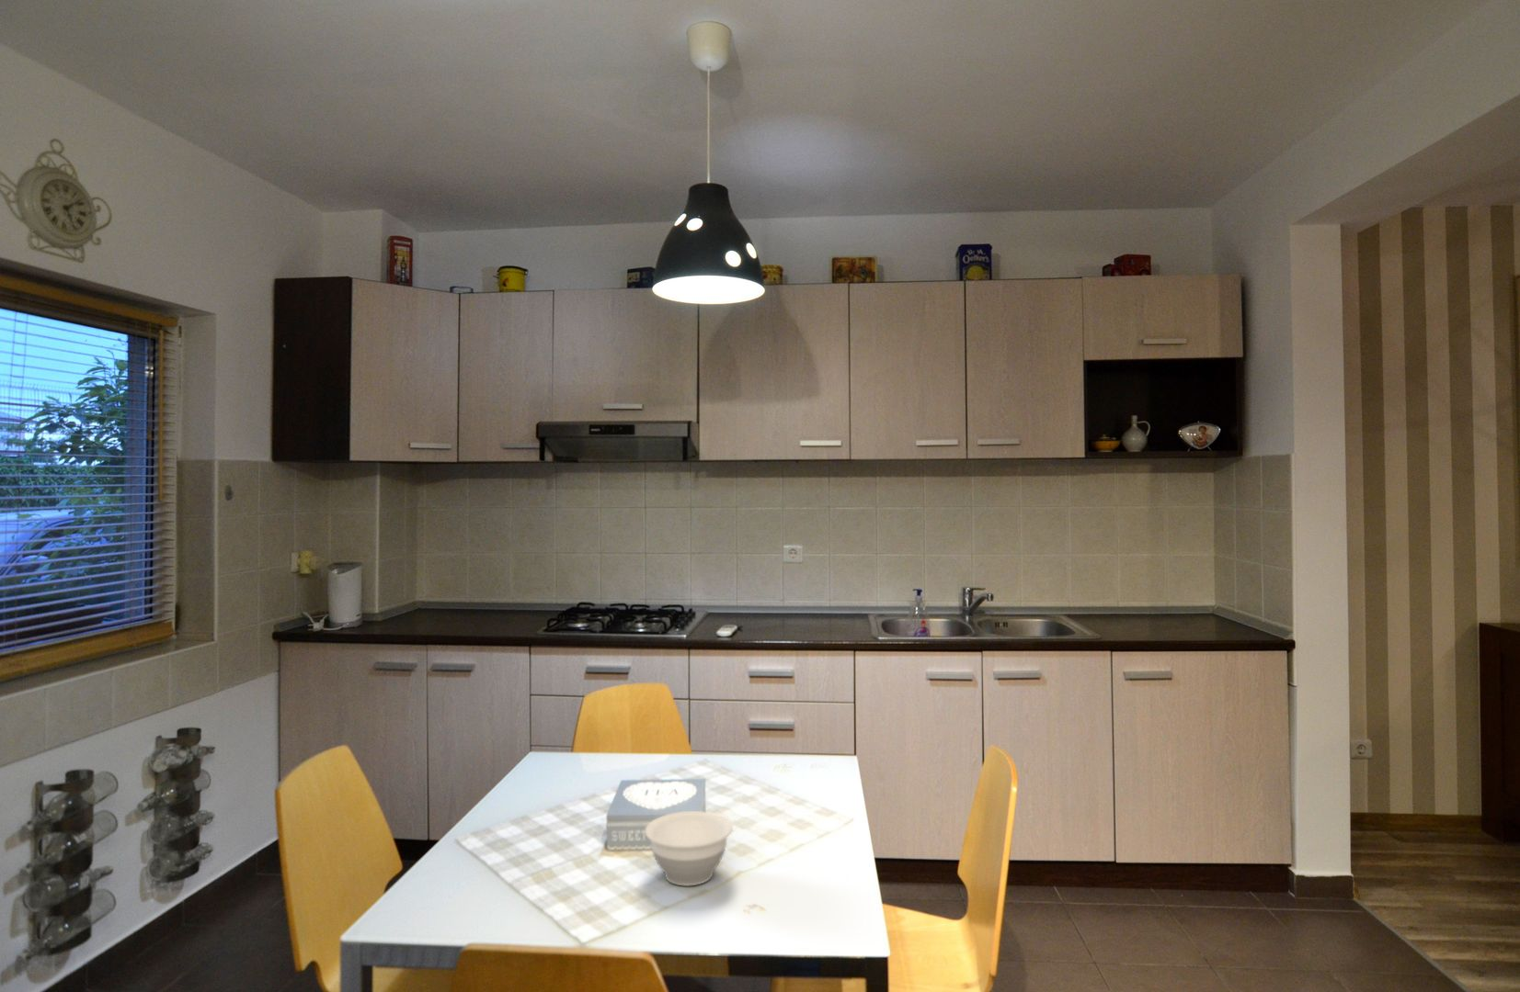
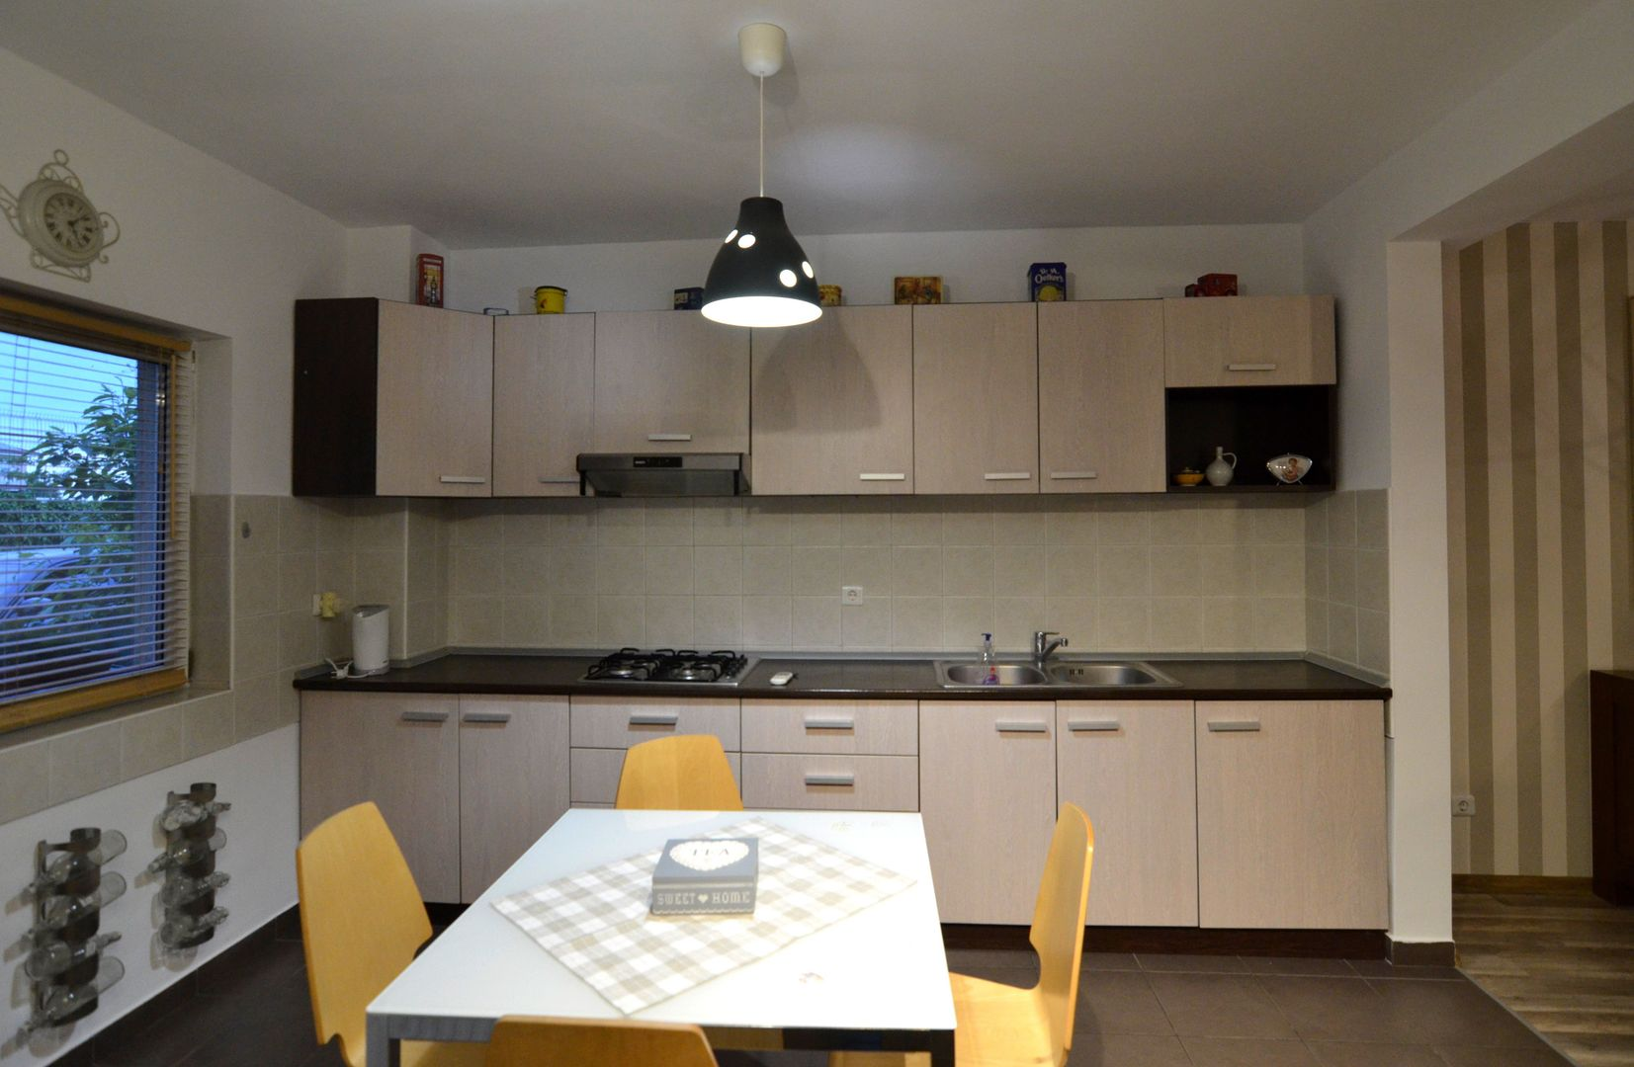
- bowl (689, 850)
